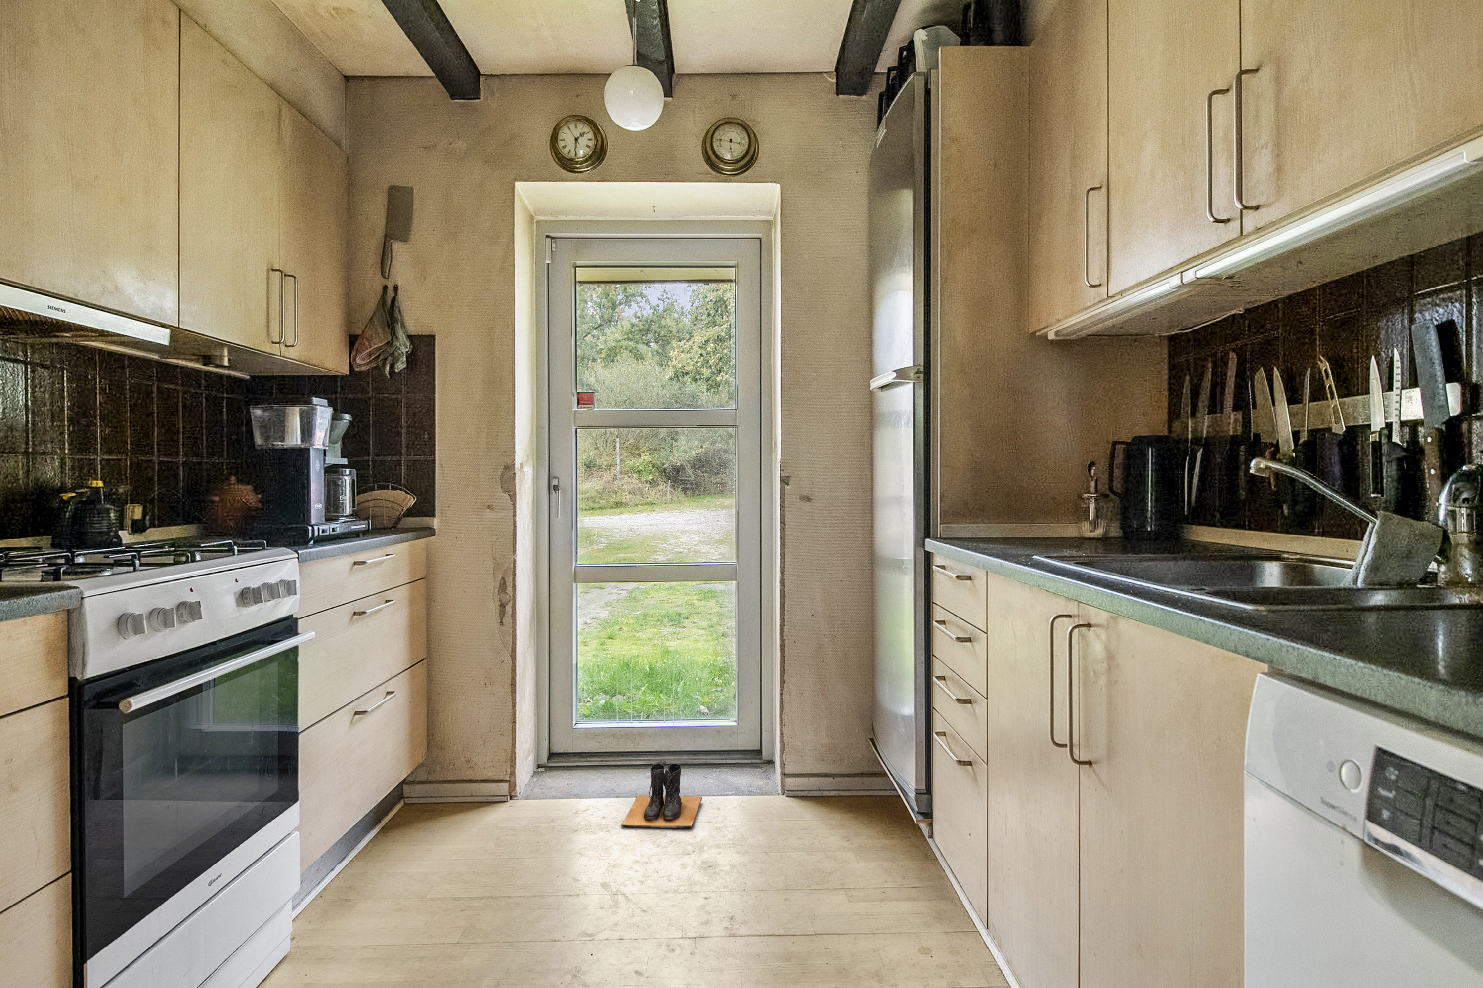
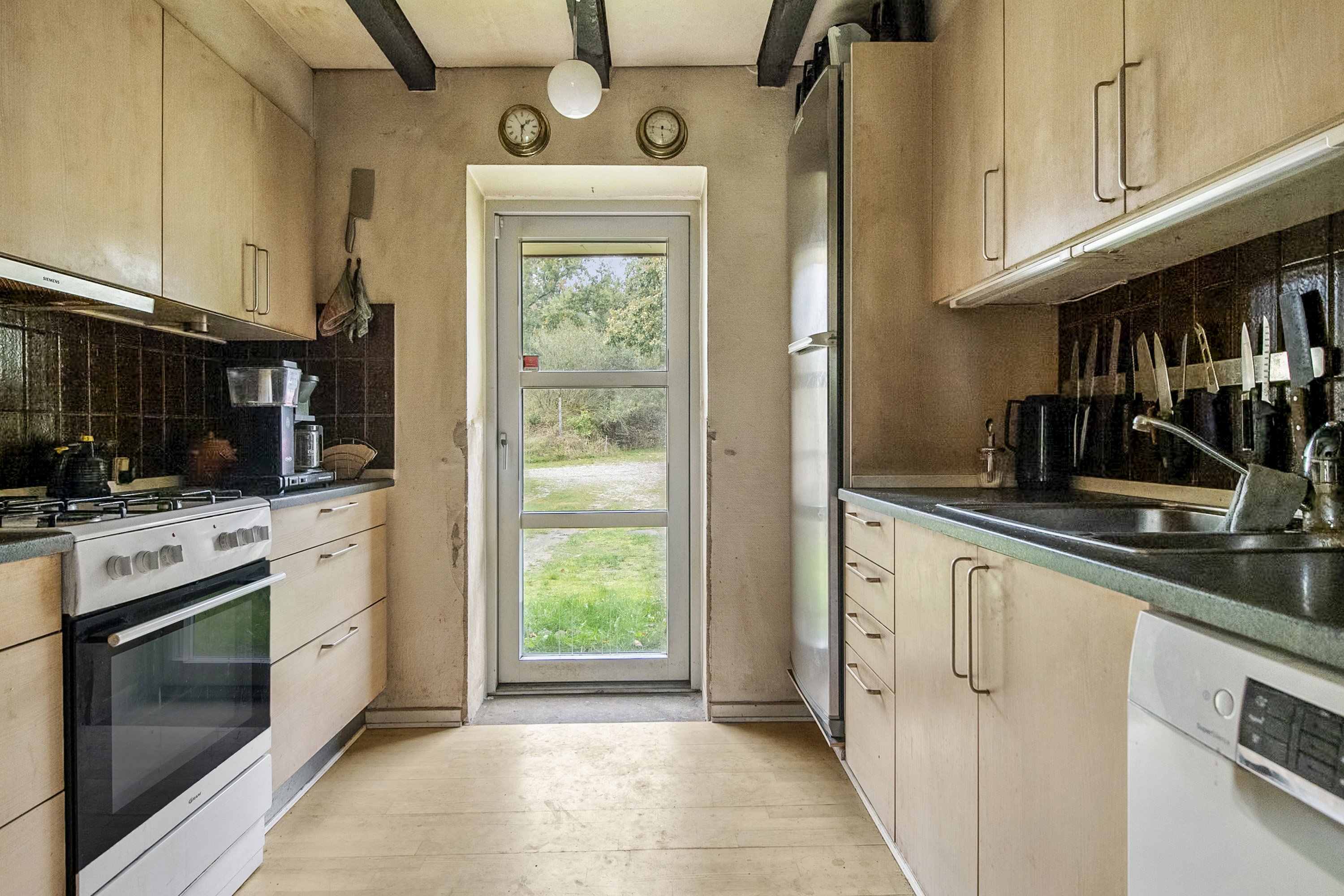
- boots (663, 792)
